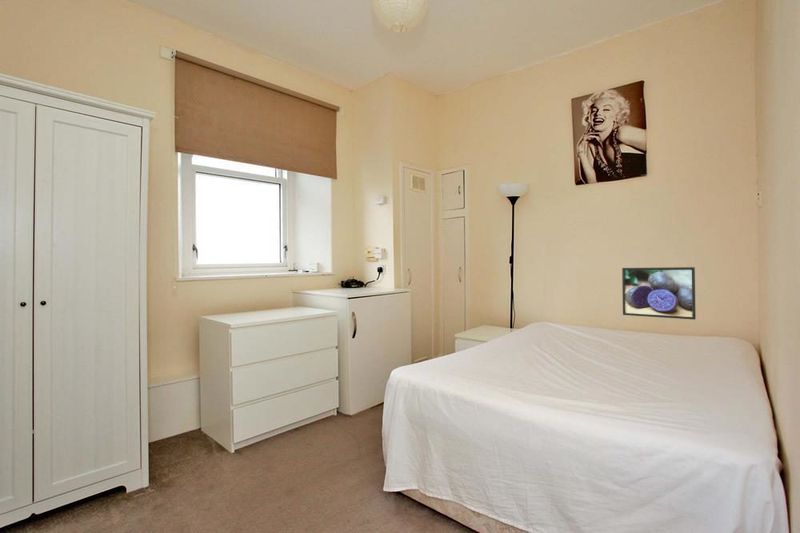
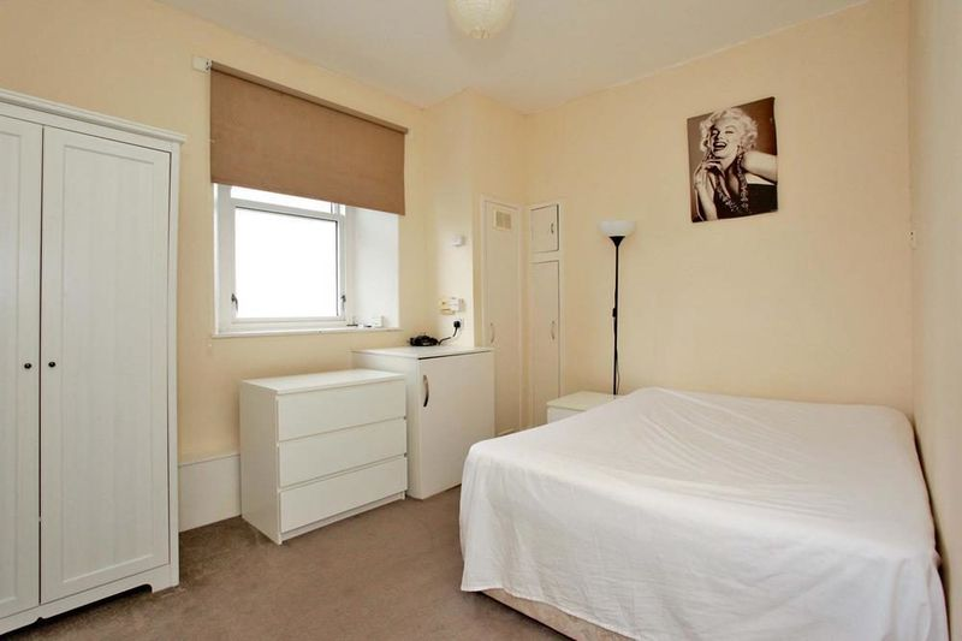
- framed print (656, 292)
